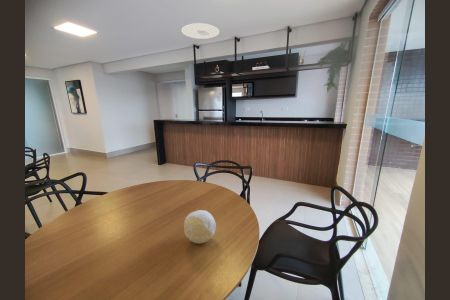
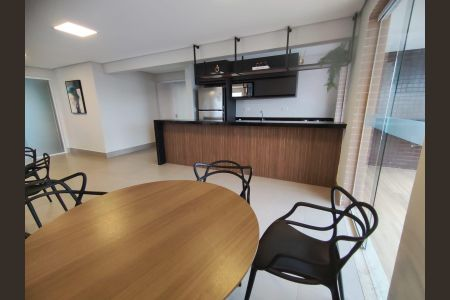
- ceiling light (200, 29)
- decorative ball (199, 226)
